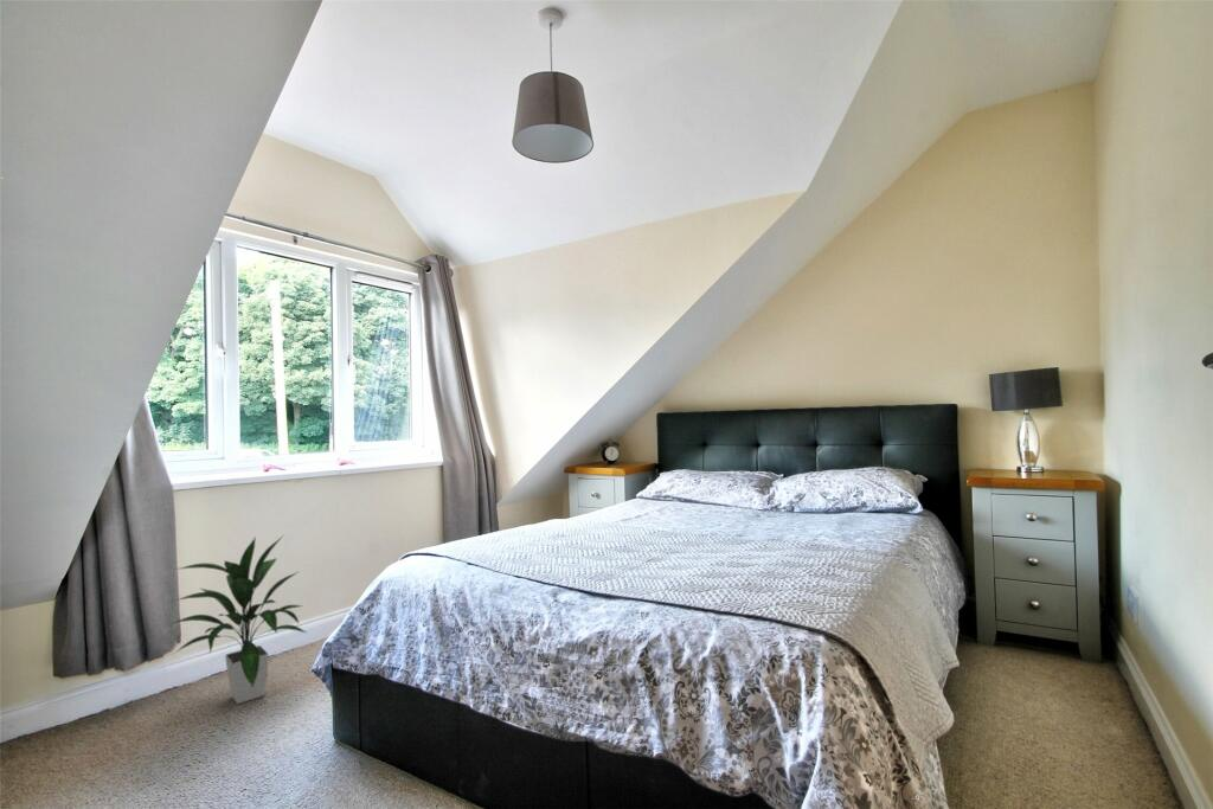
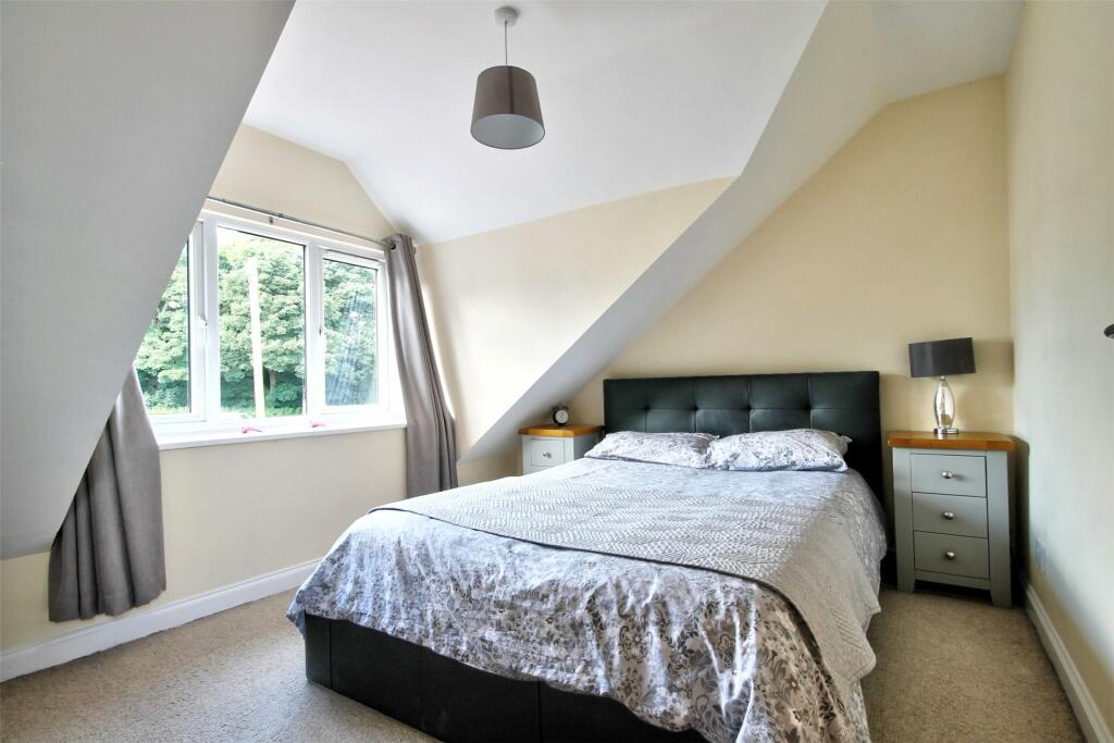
- indoor plant (243, 618)
